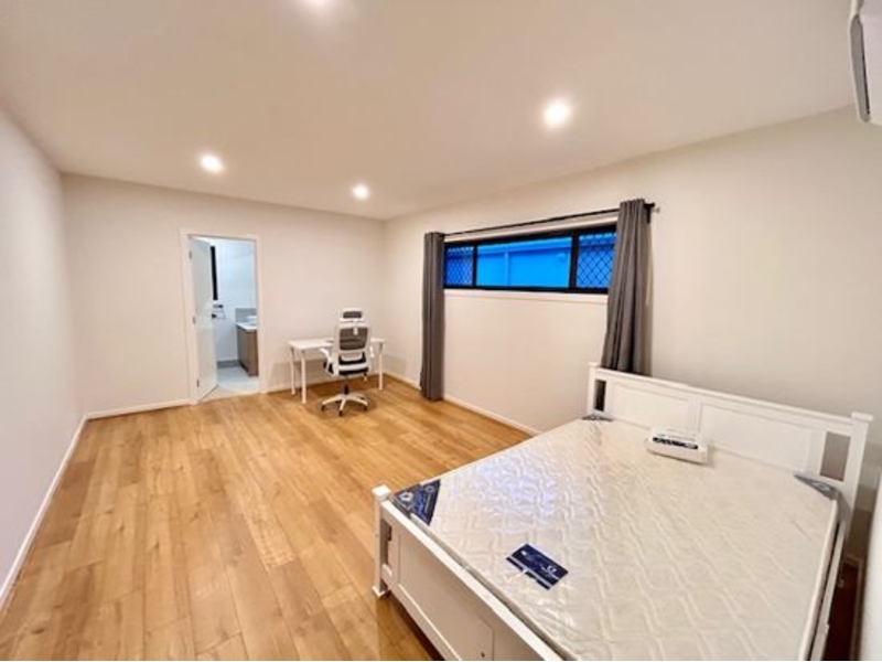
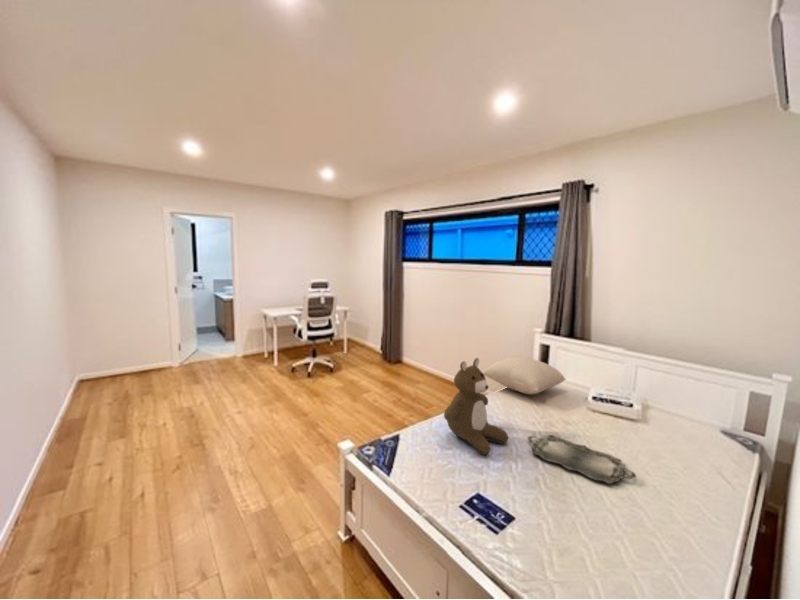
+ serving tray (576, 456)
+ teddy bear (477, 401)
+ pillow (524, 374)
